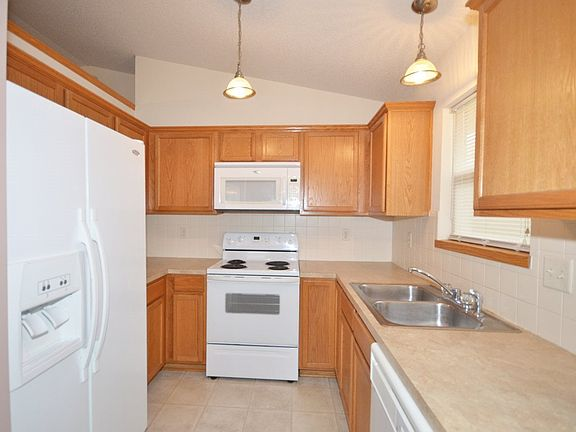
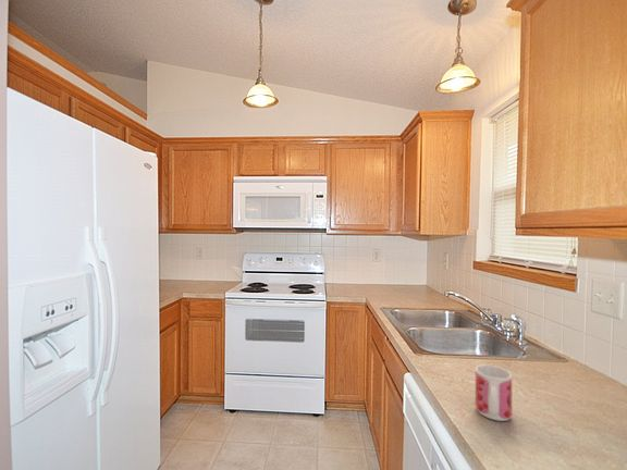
+ mug (491, 394)
